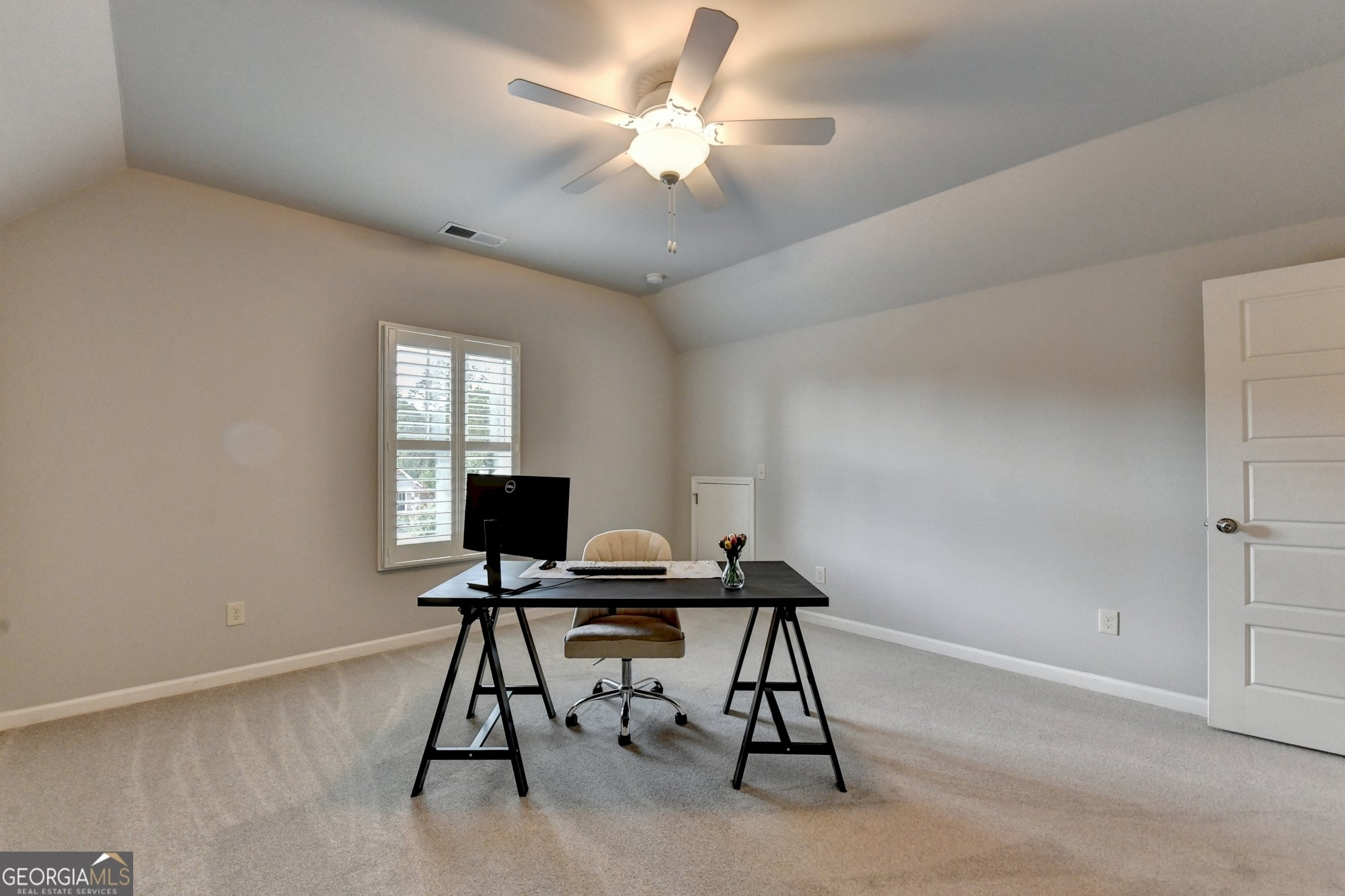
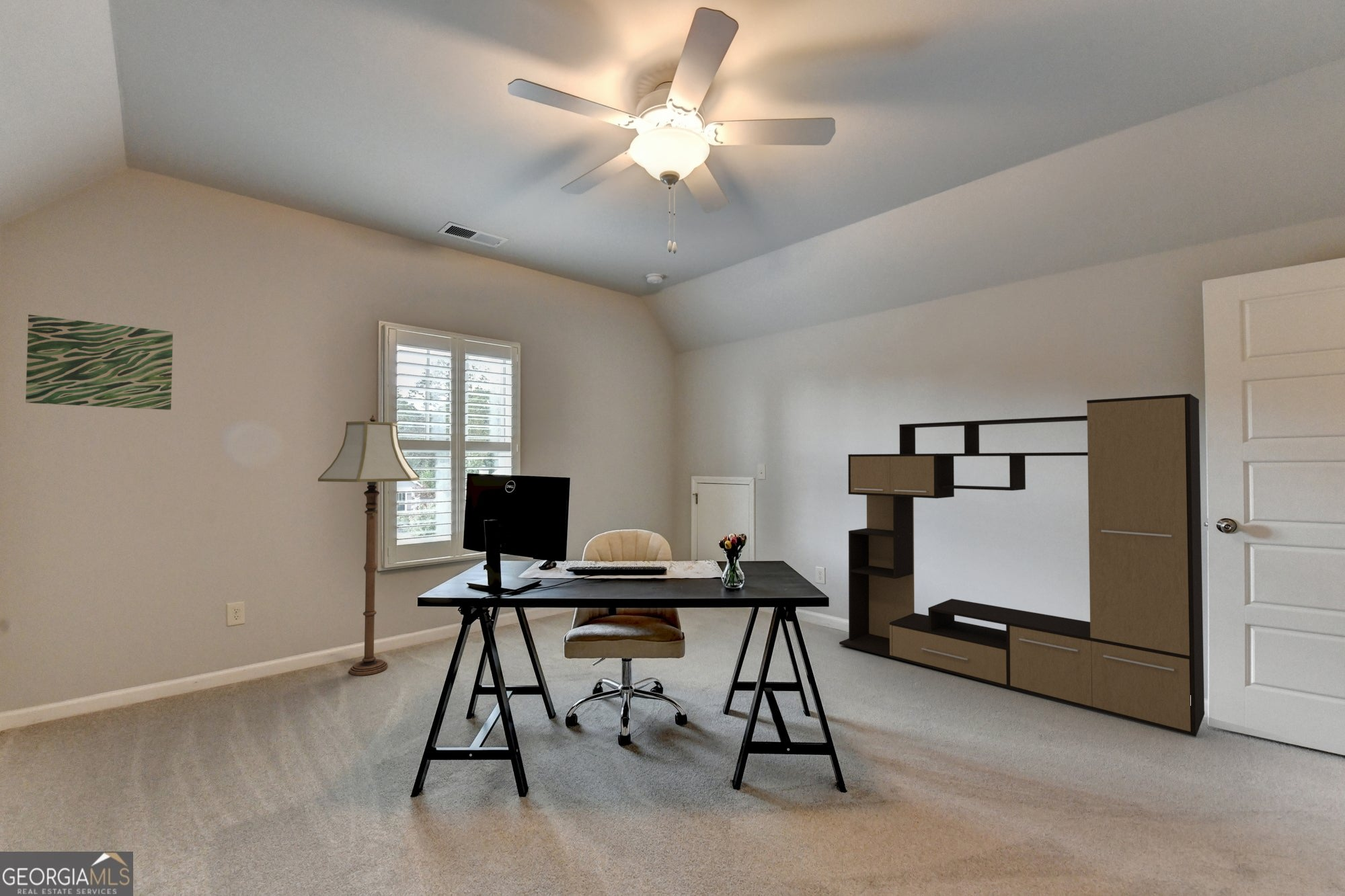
+ media console (991, 489)
+ wall art (104, 365)
+ floor lamp (370, 541)
